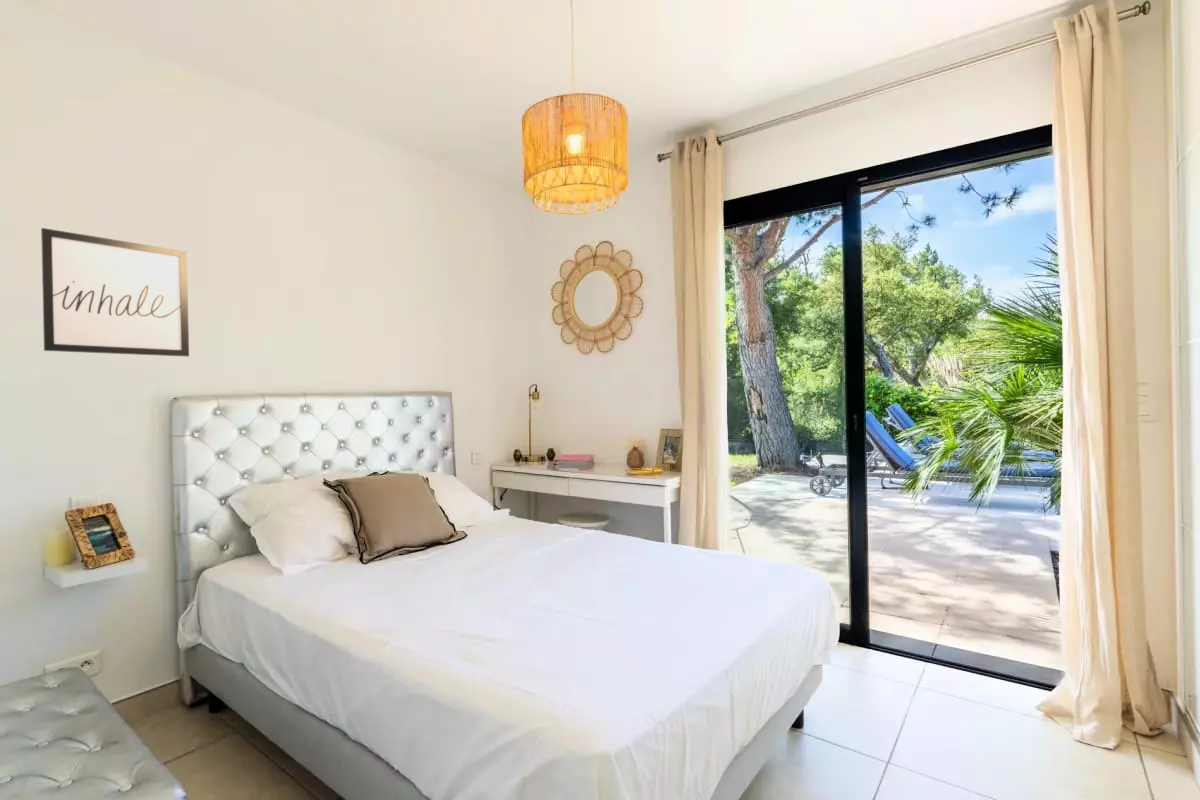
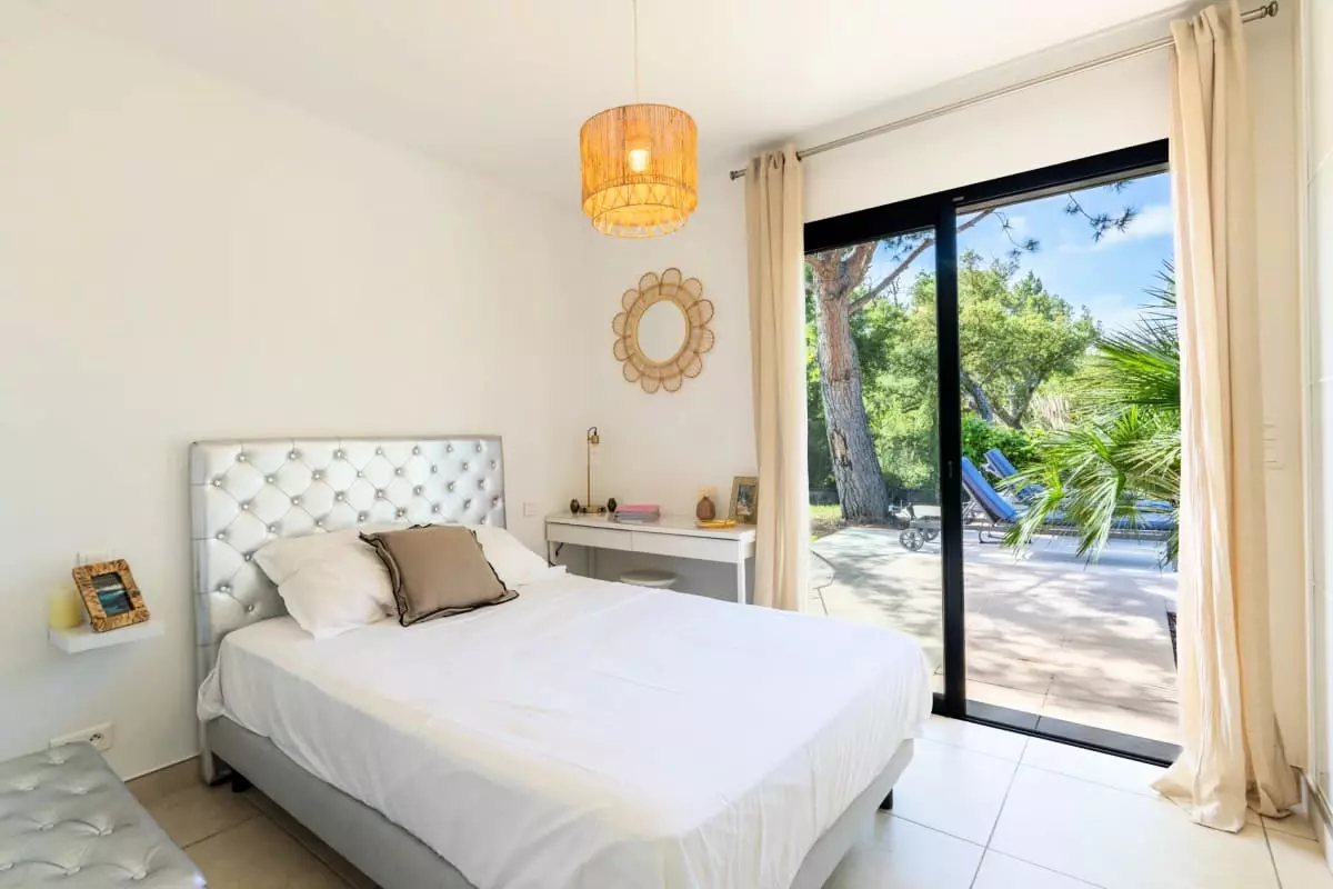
- wall art (120, 297)
